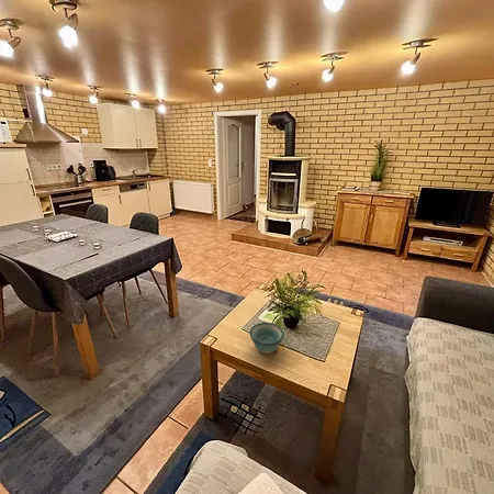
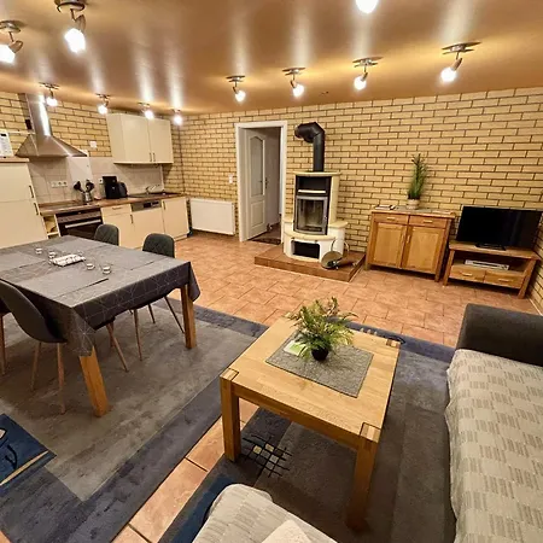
- bowl (266, 339)
